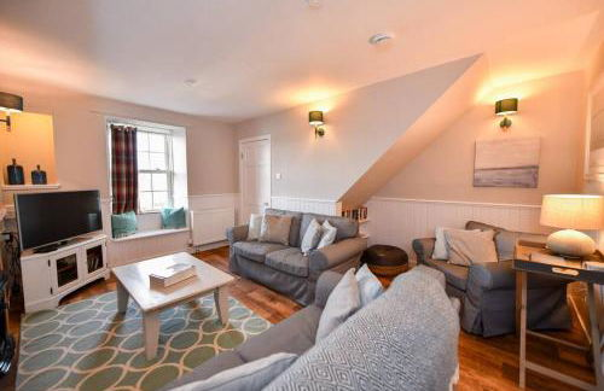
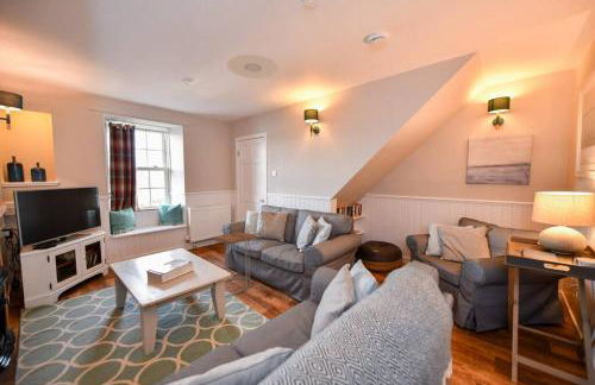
+ side table (226, 259)
+ ceiling light (252, 67)
